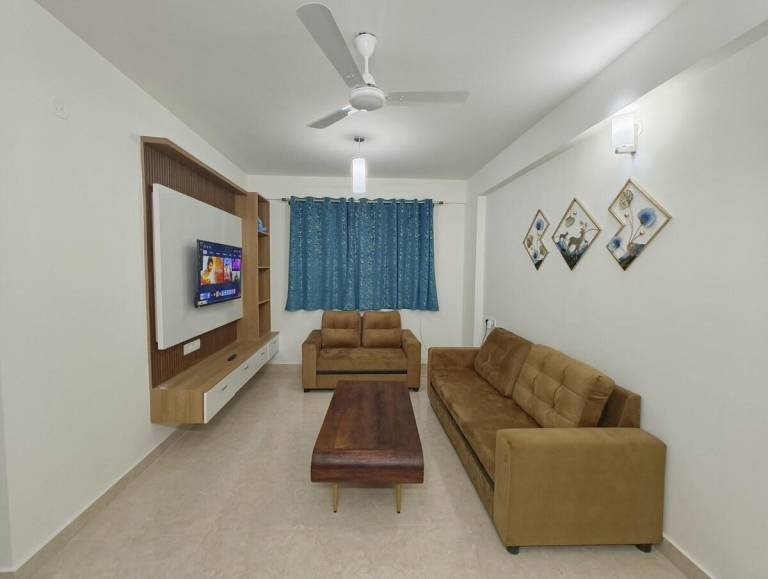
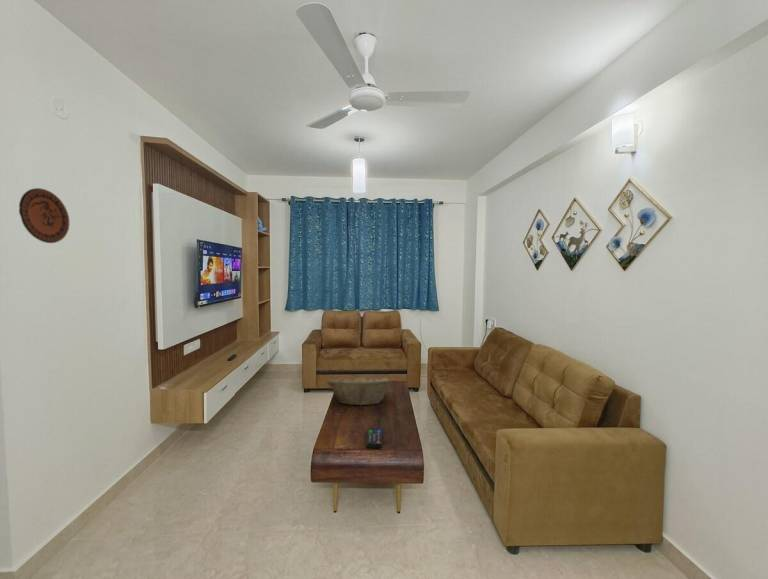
+ fruit basket (359, 386)
+ decorative plate (45, 216)
+ remote control (374, 436)
